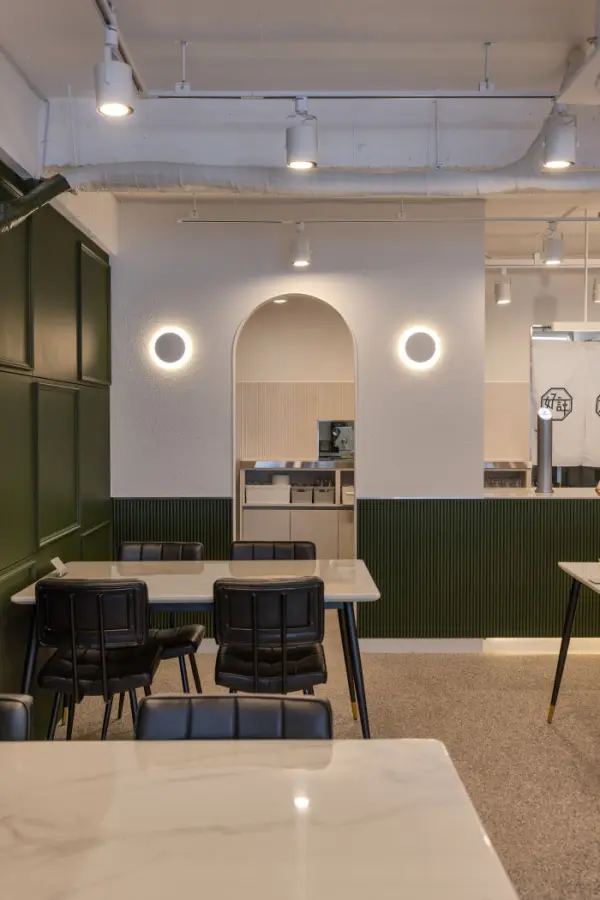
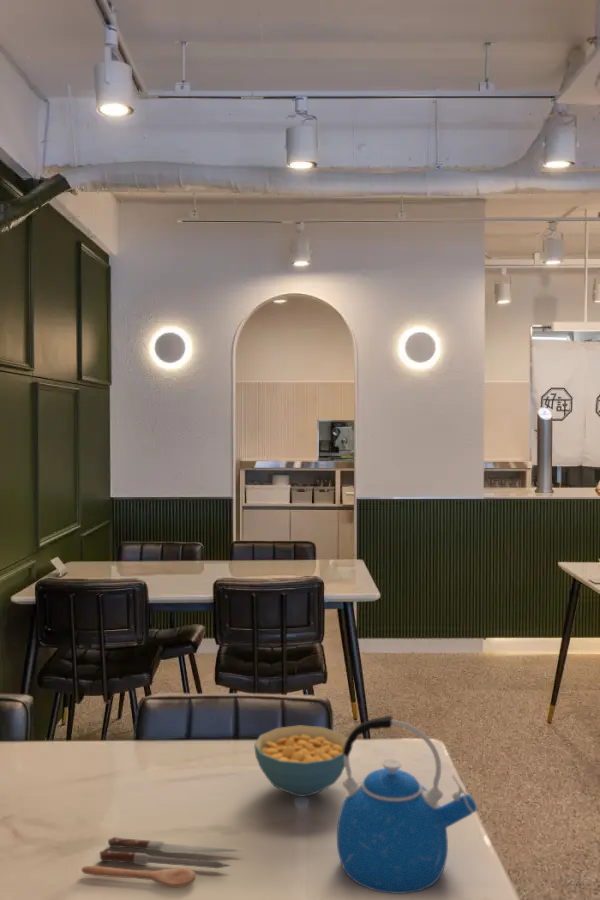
+ cereal bowl (302, 766)
+ kettle (405, 793)
+ spoon (163, 863)
